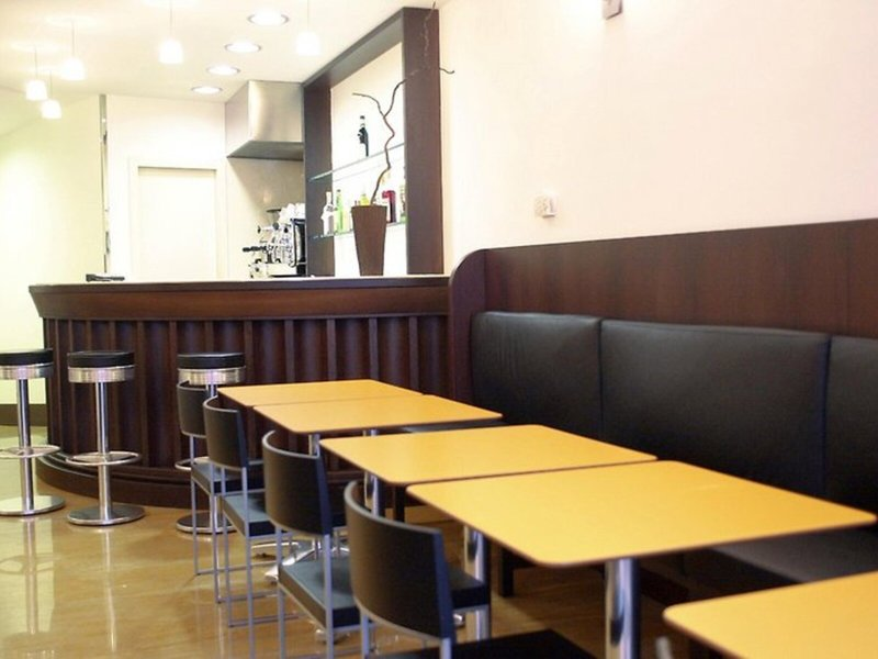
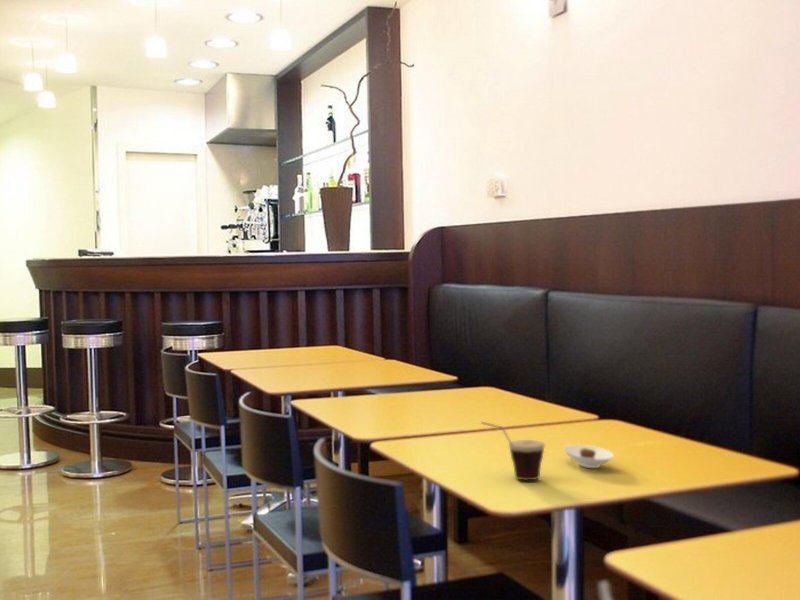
+ saucer (588, 456)
+ cup (512, 449)
